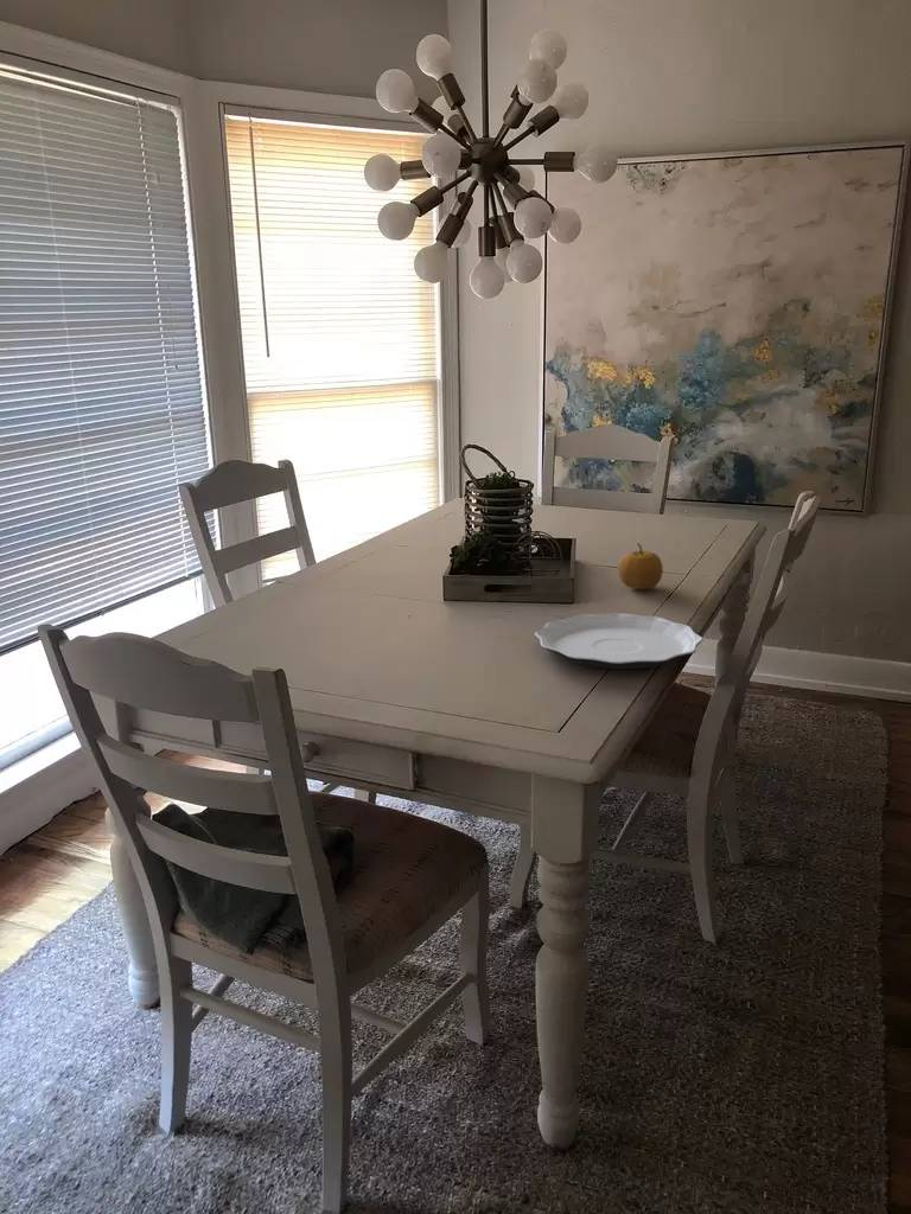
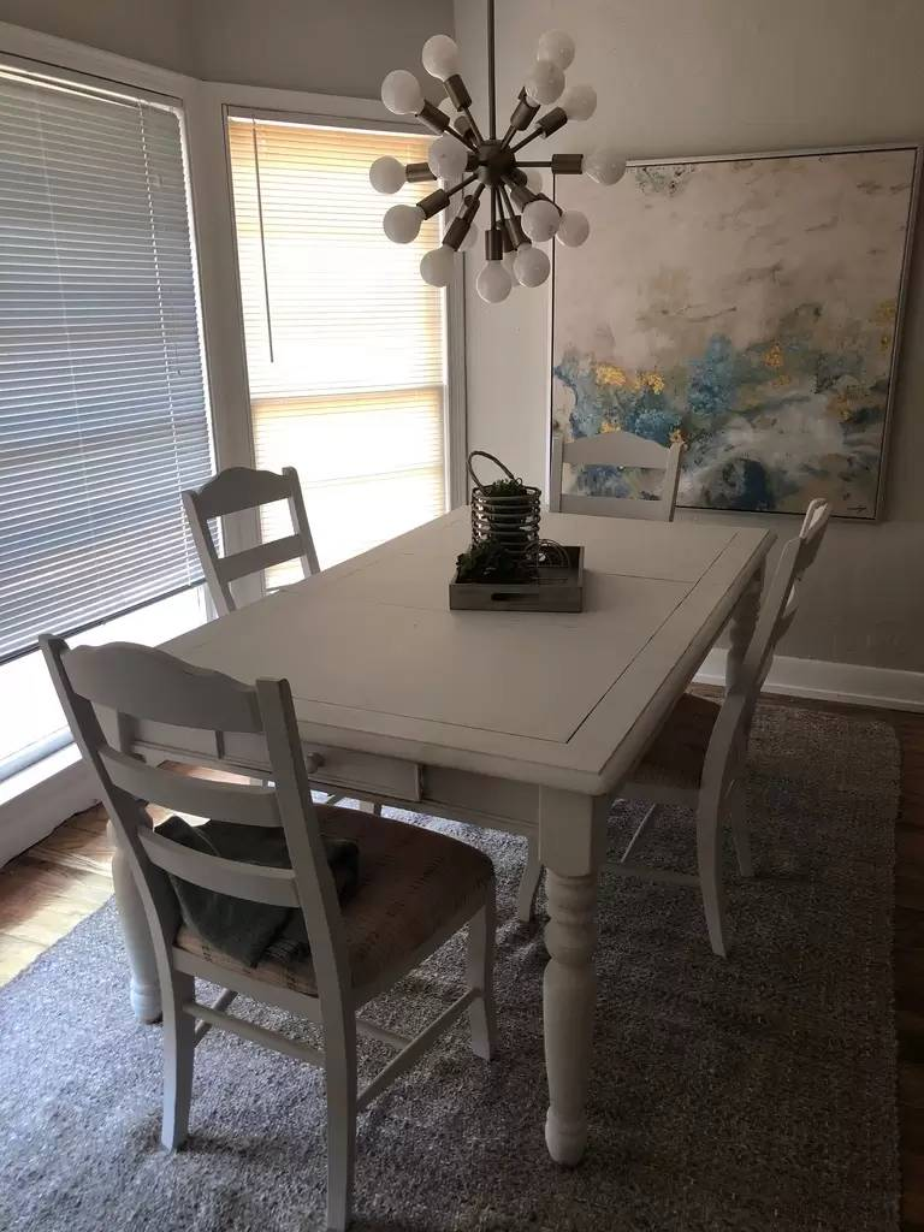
- fruit (641, 566)
- plate (617, 641)
